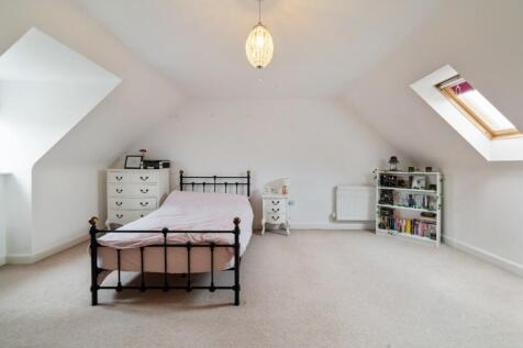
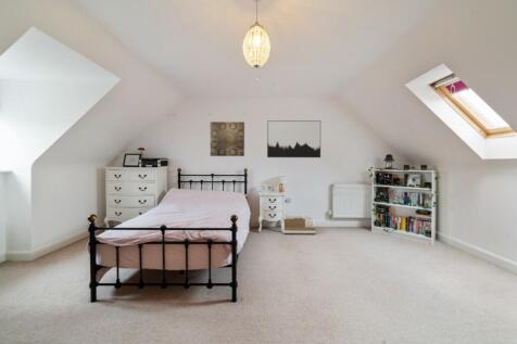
+ wall art (227, 139)
+ wall art (293, 139)
+ storage bin (295, 224)
